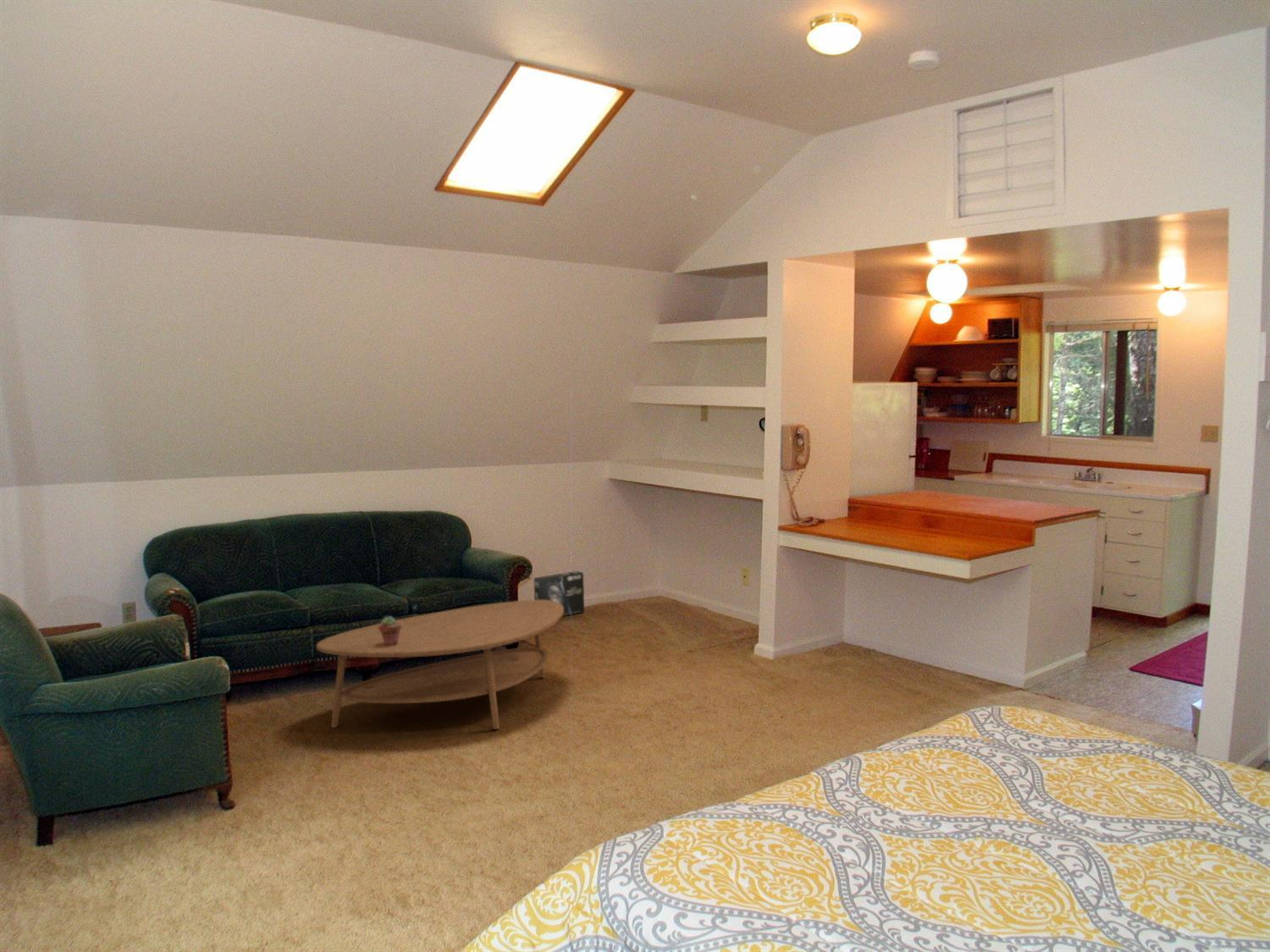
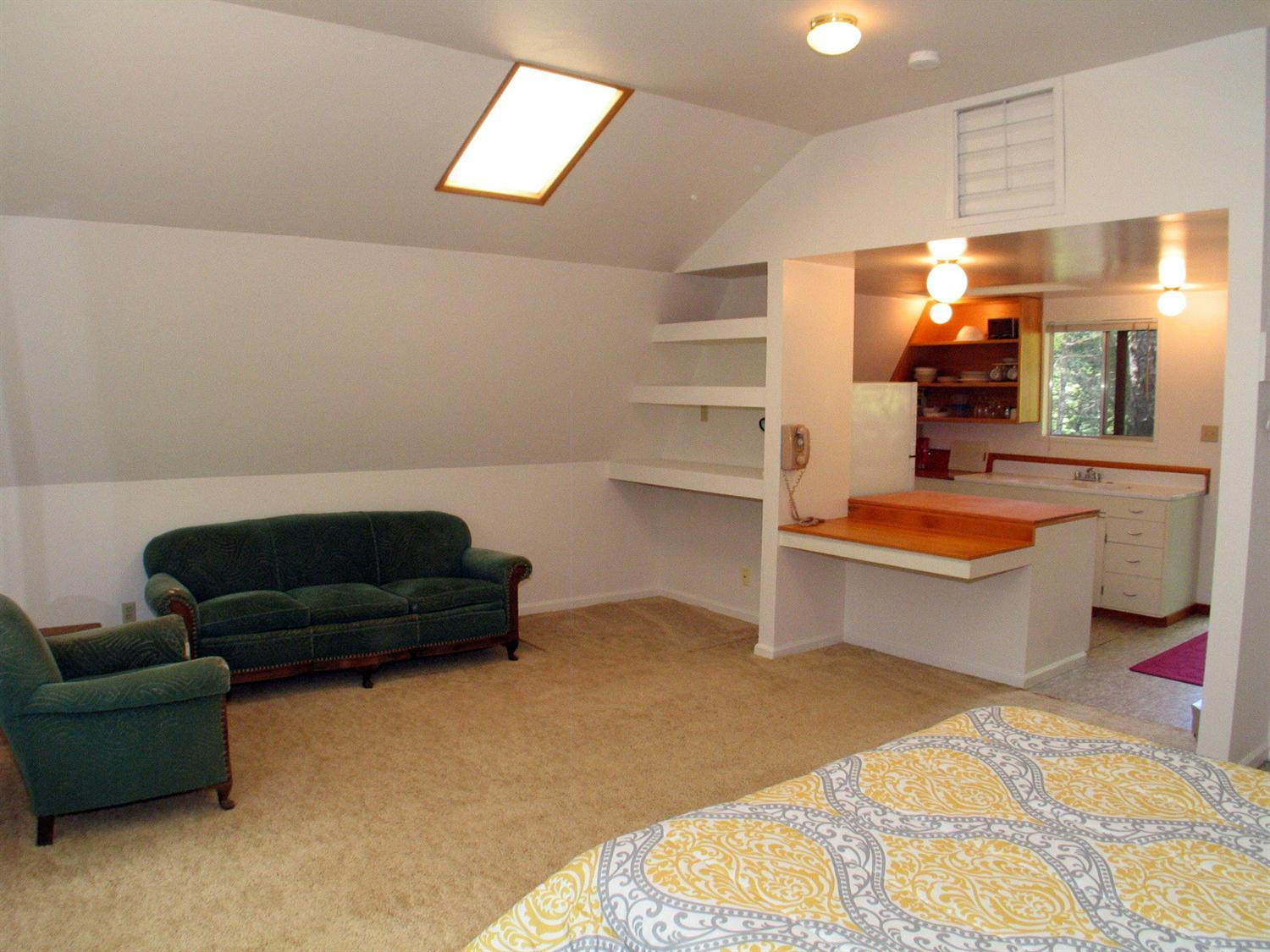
- box (559, 595)
- potted succulent (389, 630)
- coffee table (461, 669)
